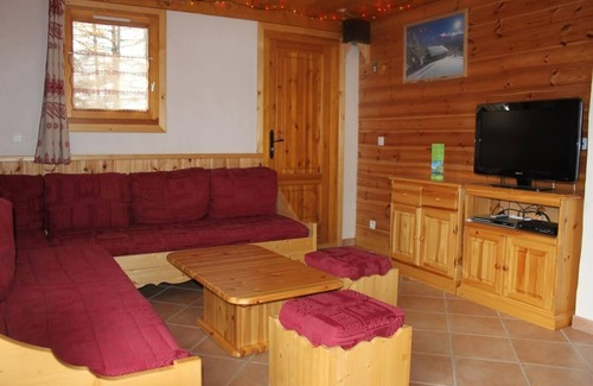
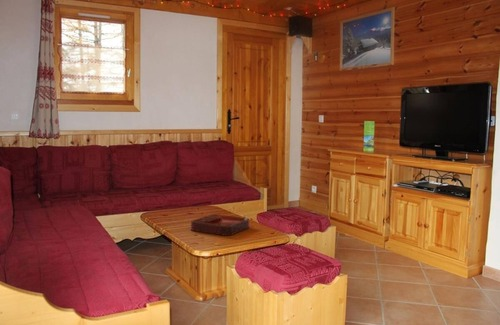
+ decorative tray (220, 224)
